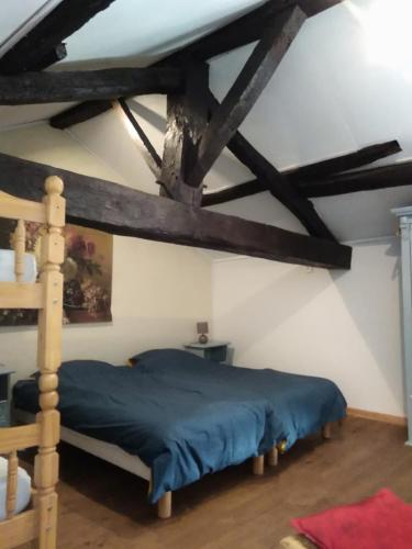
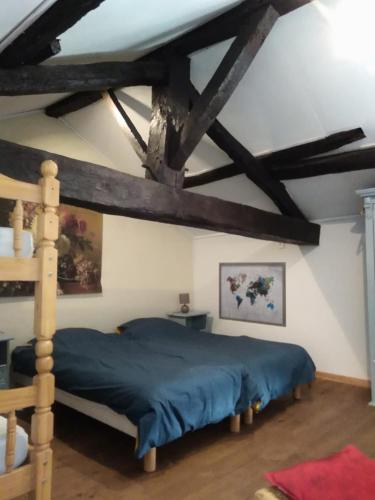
+ wall art (250, 292)
